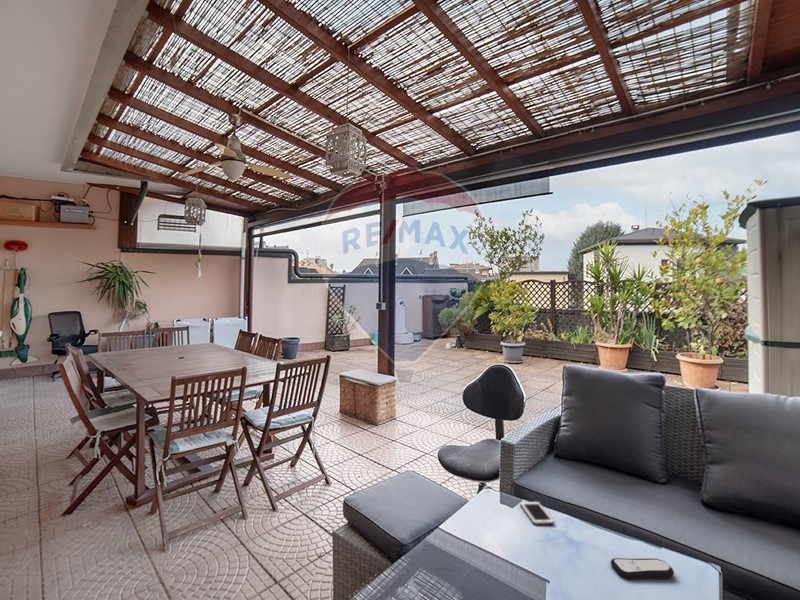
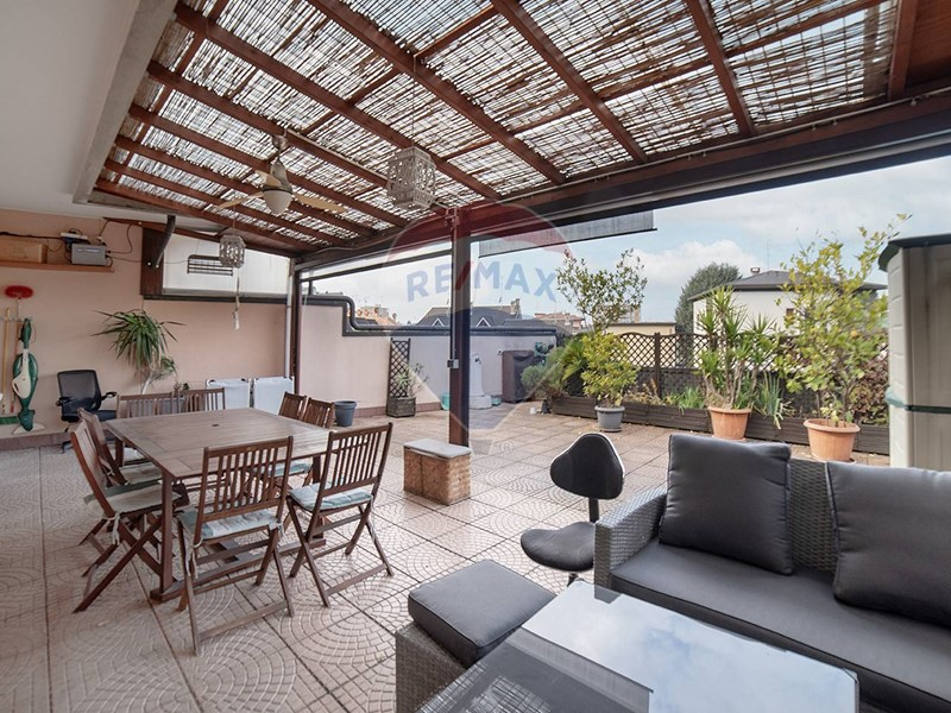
- cell phone (536, 512)
- remote control (642, 567)
